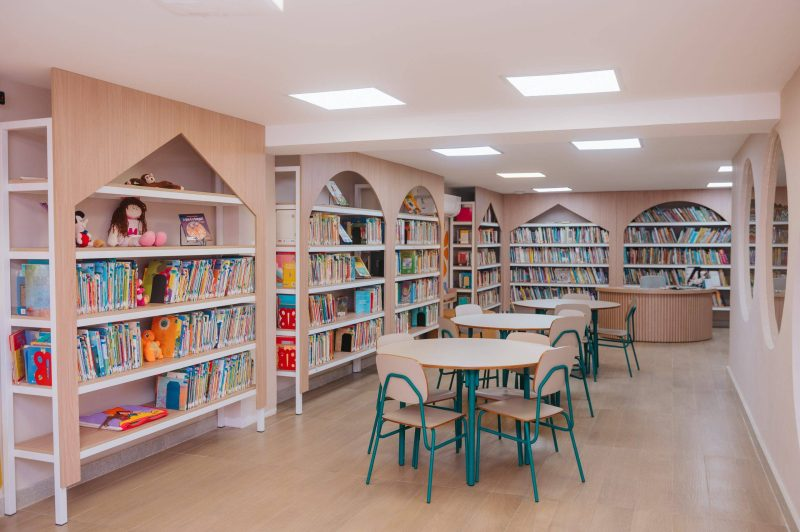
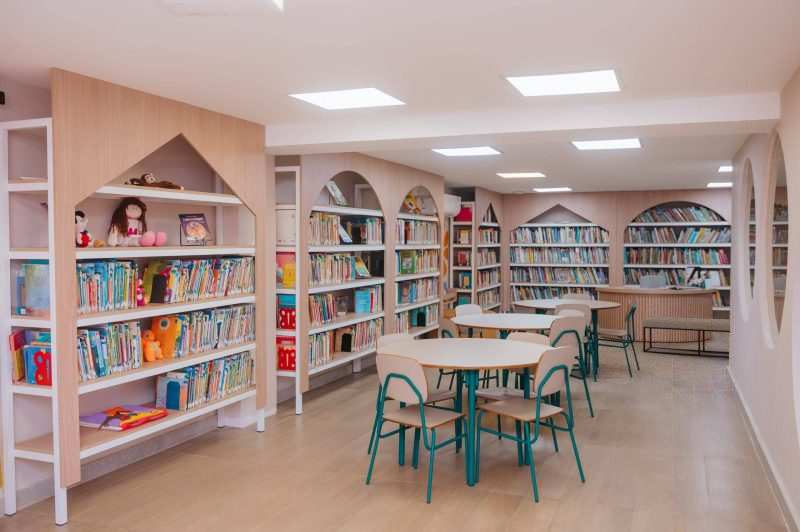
+ bench (699, 336)
